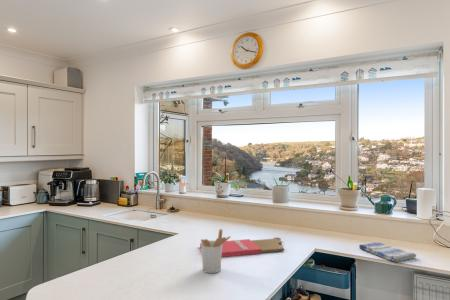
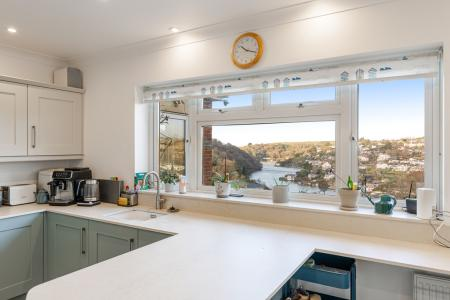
- dish towel (386, 250)
- utensil holder (215, 251)
- cutting board (246, 245)
